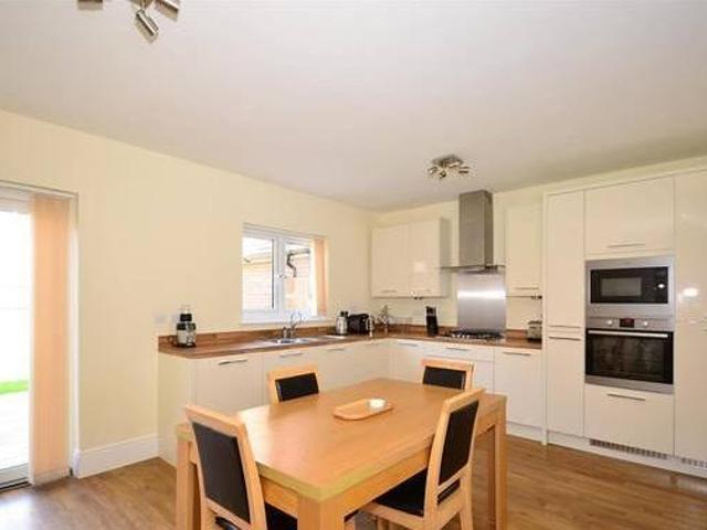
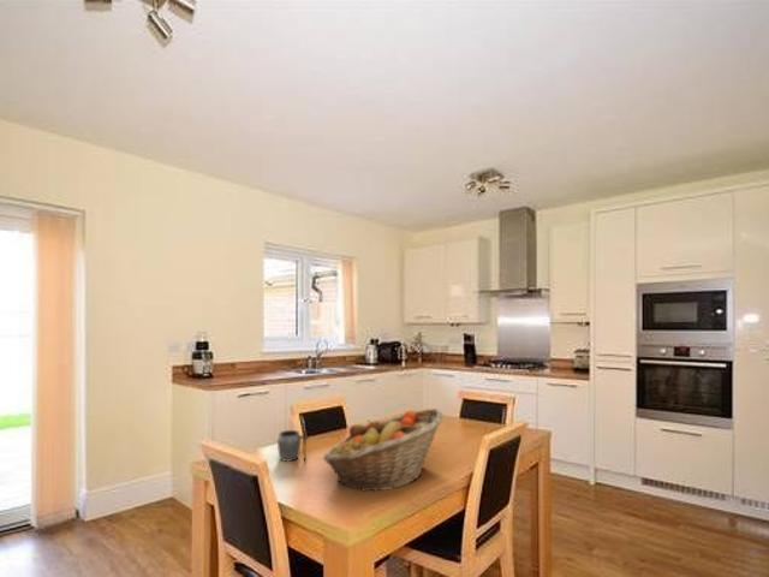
+ mug (293, 445)
+ fruit basket (386, 444)
